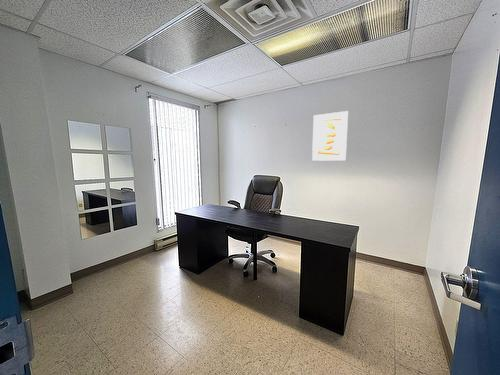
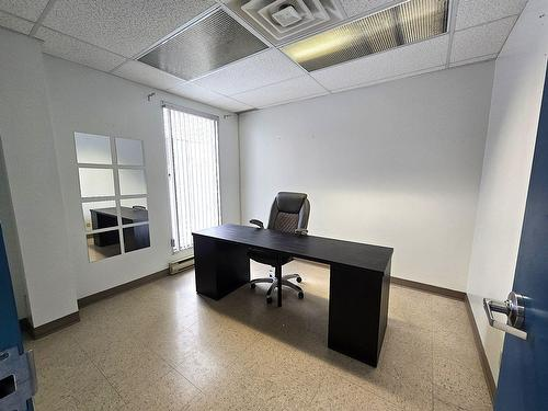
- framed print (329, 137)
